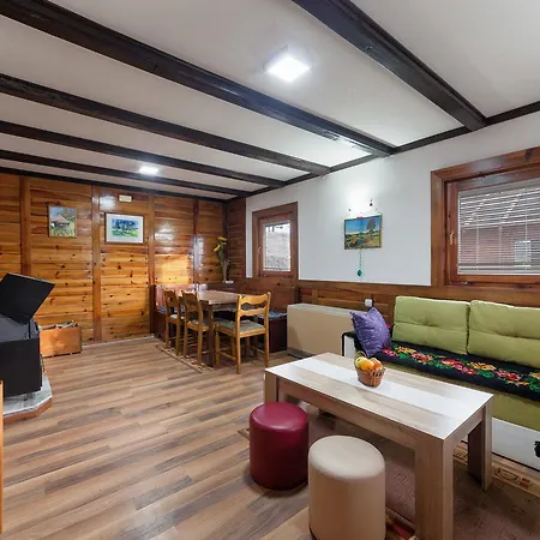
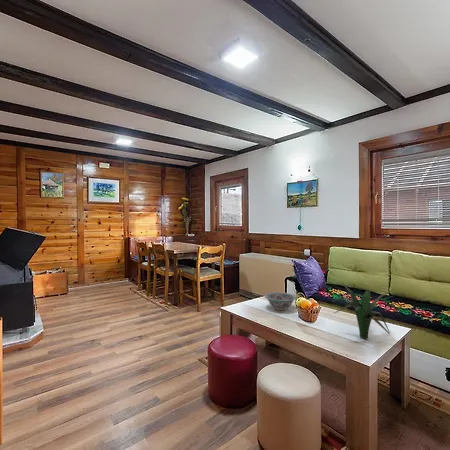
+ plant (362, 313)
+ bowl (280, 302)
